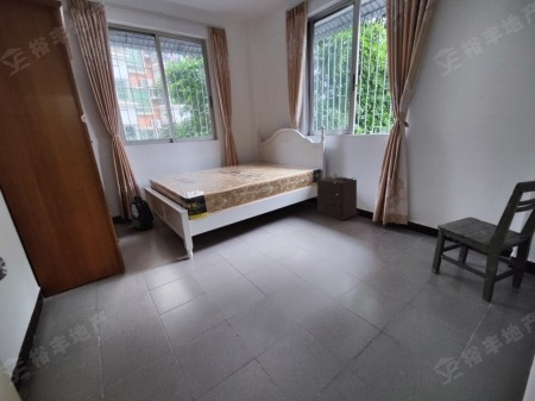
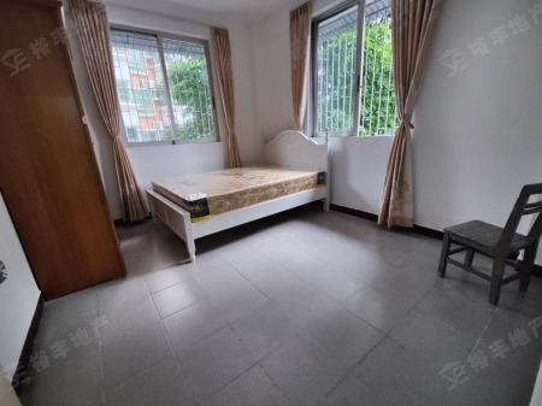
- nightstand (336, 193)
- backpack (141, 211)
